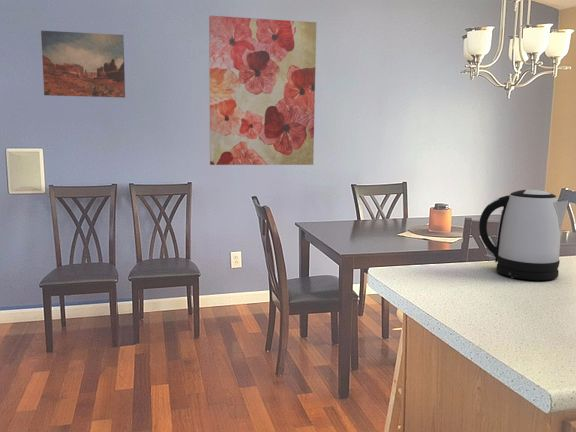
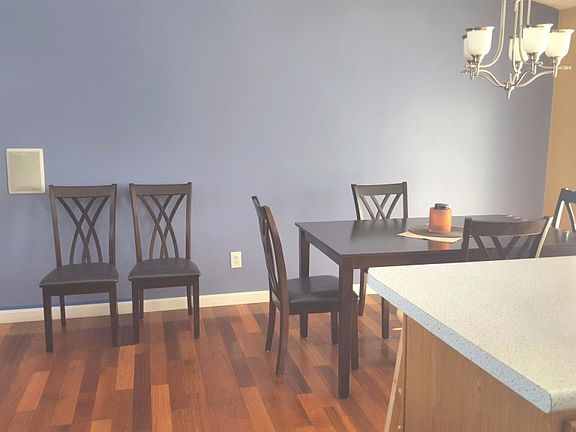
- kettle (520, 231)
- wall art (84, 64)
- wall art (263, 93)
